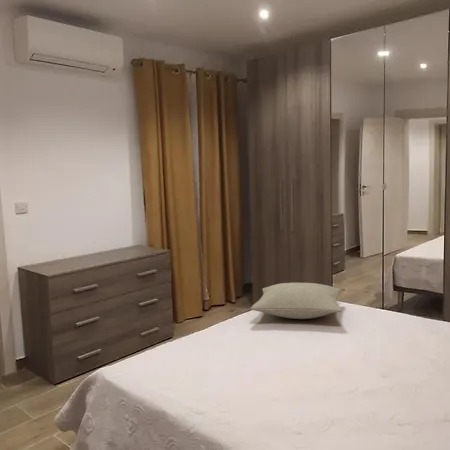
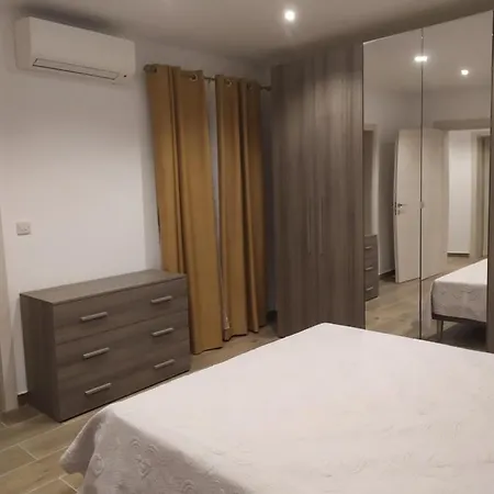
- pillow (298, 298)
